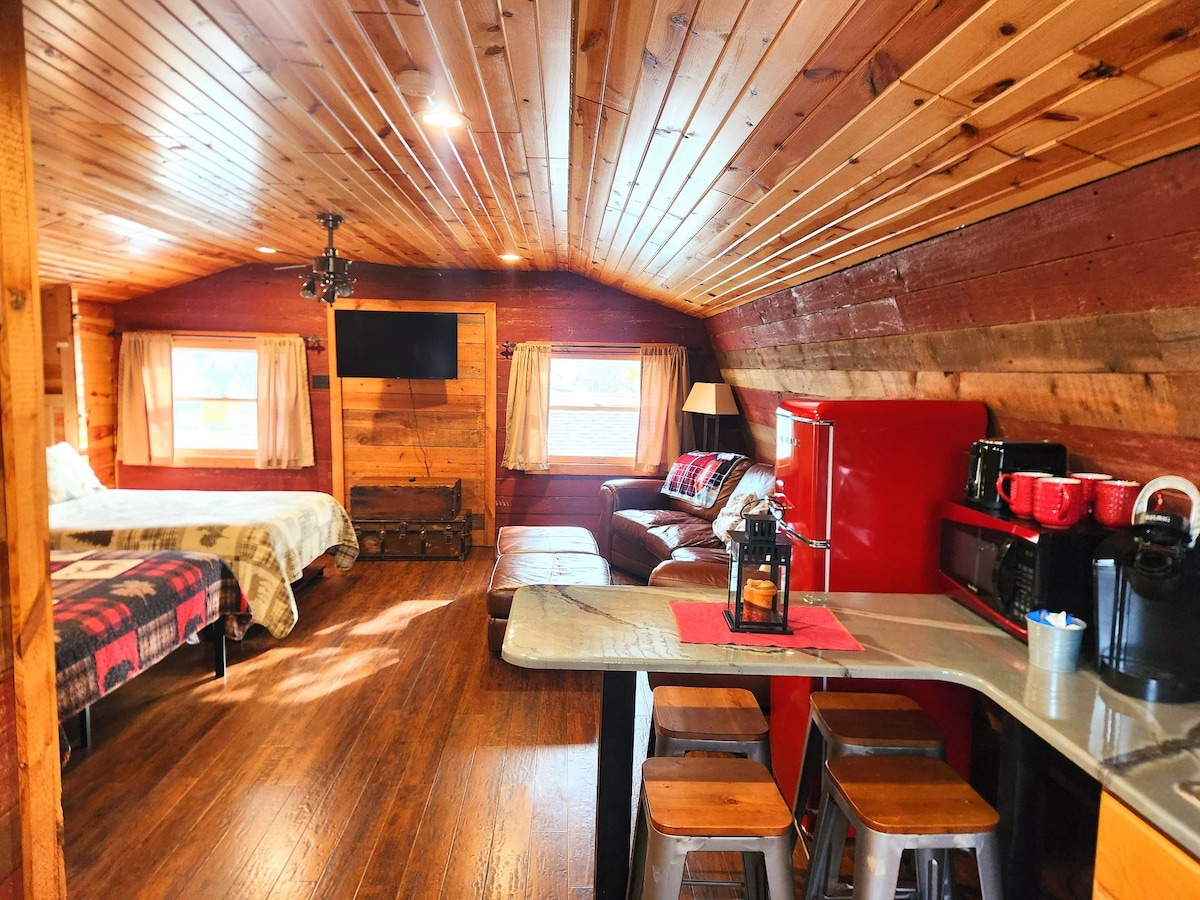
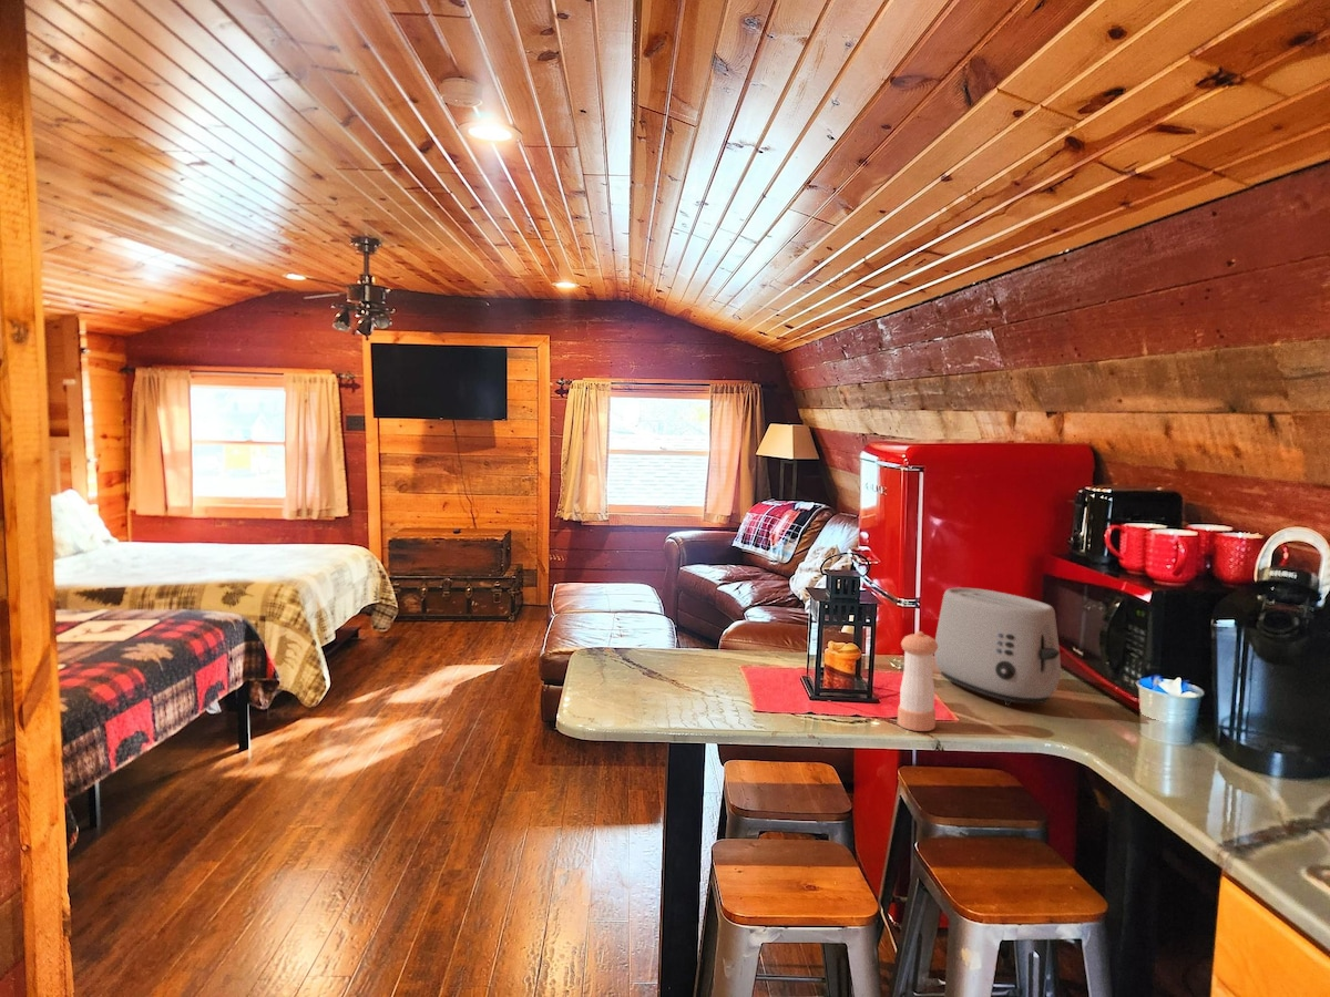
+ toaster (994, 645)
+ pepper shaker (918, 678)
